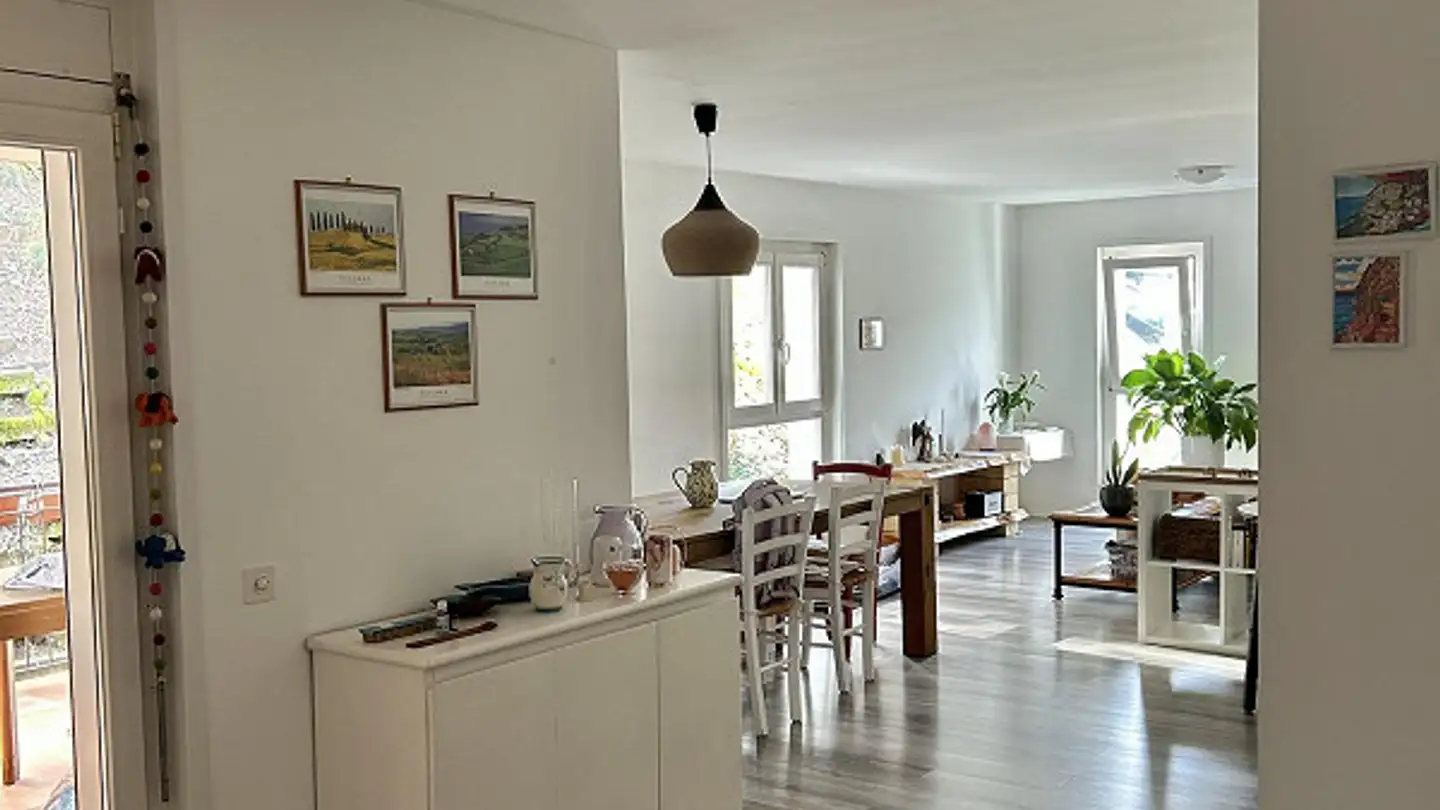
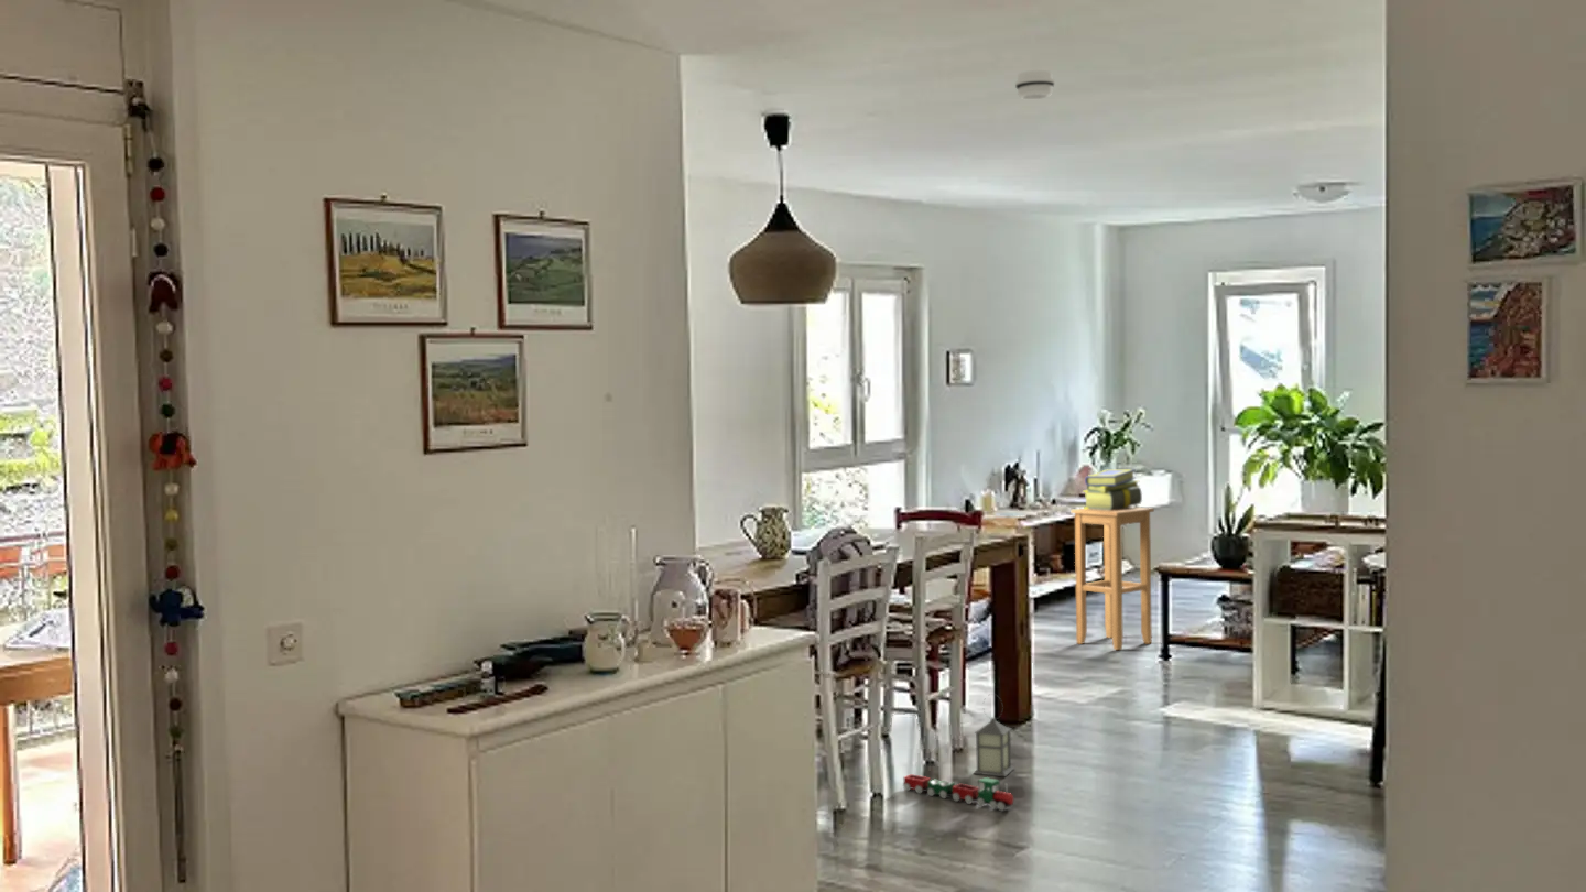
+ toy train (956, 785)
+ lantern (992, 732)
+ smoke detector (1034, 85)
+ stool (1112, 576)
+ stack of books (1111, 488)
